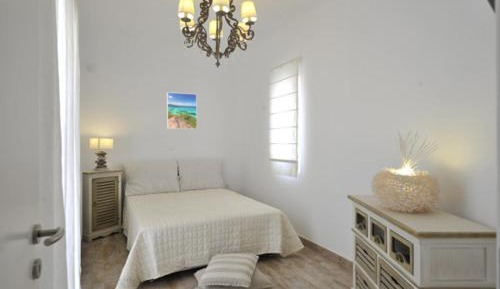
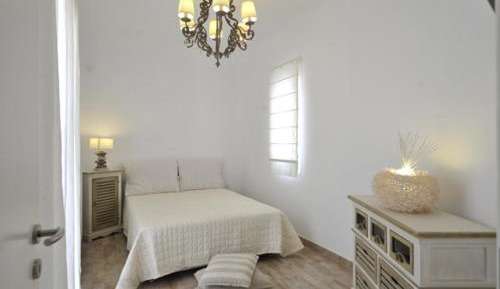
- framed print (182, 111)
